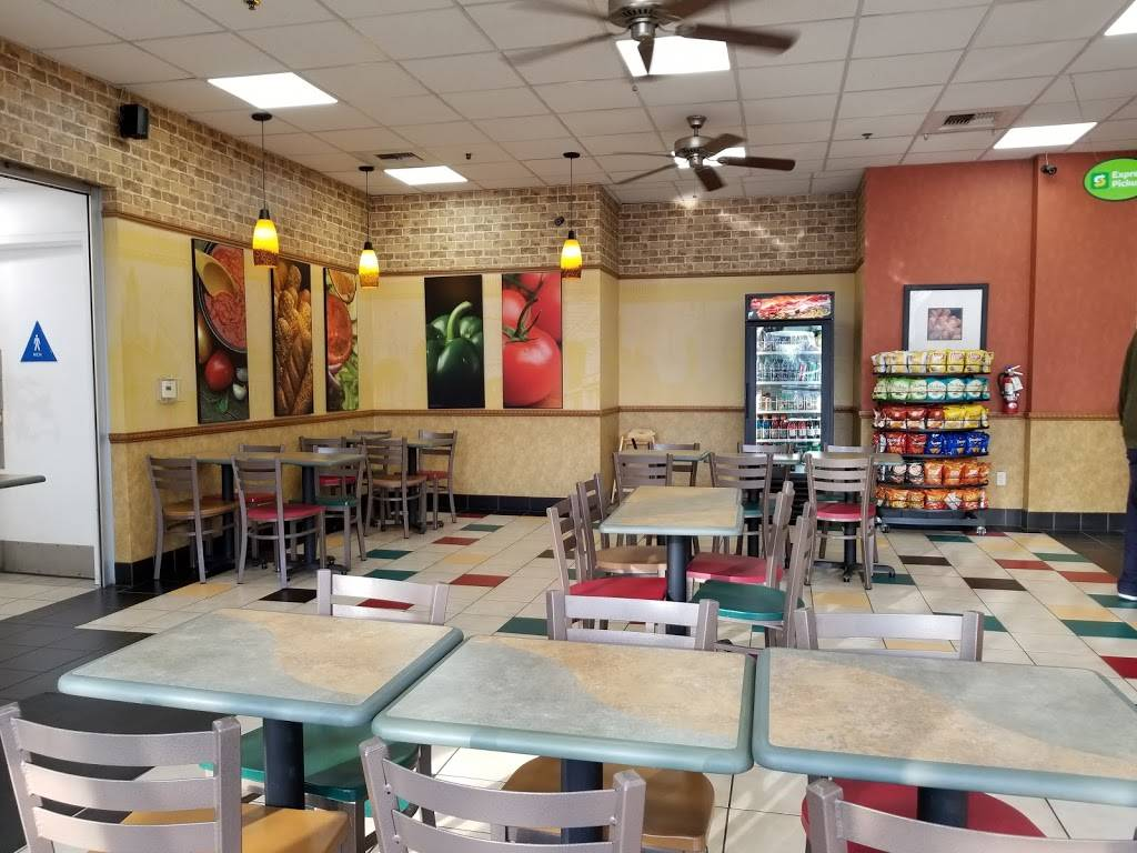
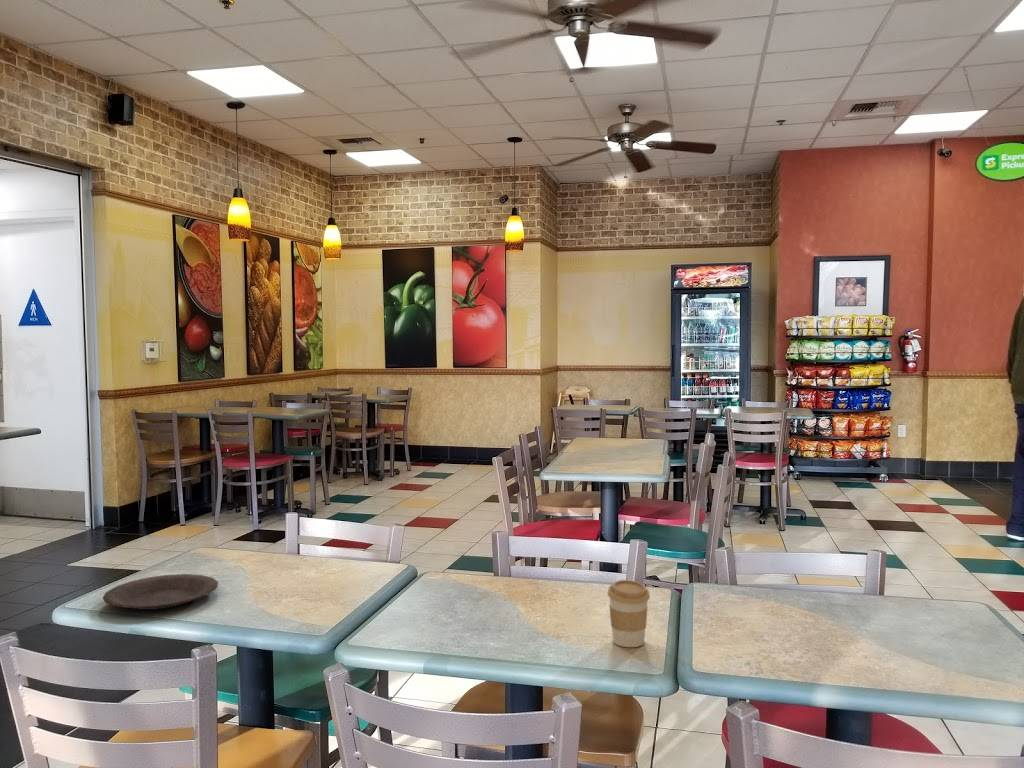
+ coffee cup (628, 612)
+ plate (162, 594)
